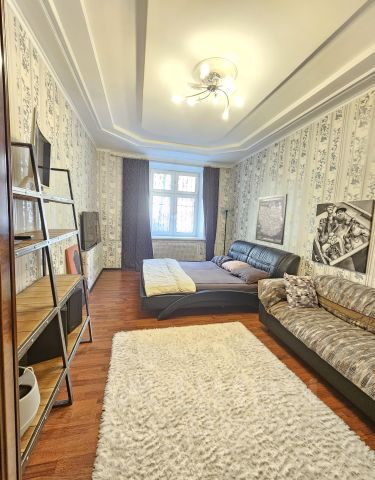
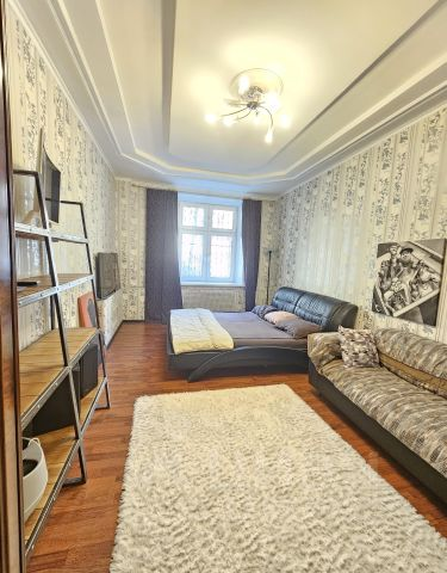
- wall art (269, 219)
